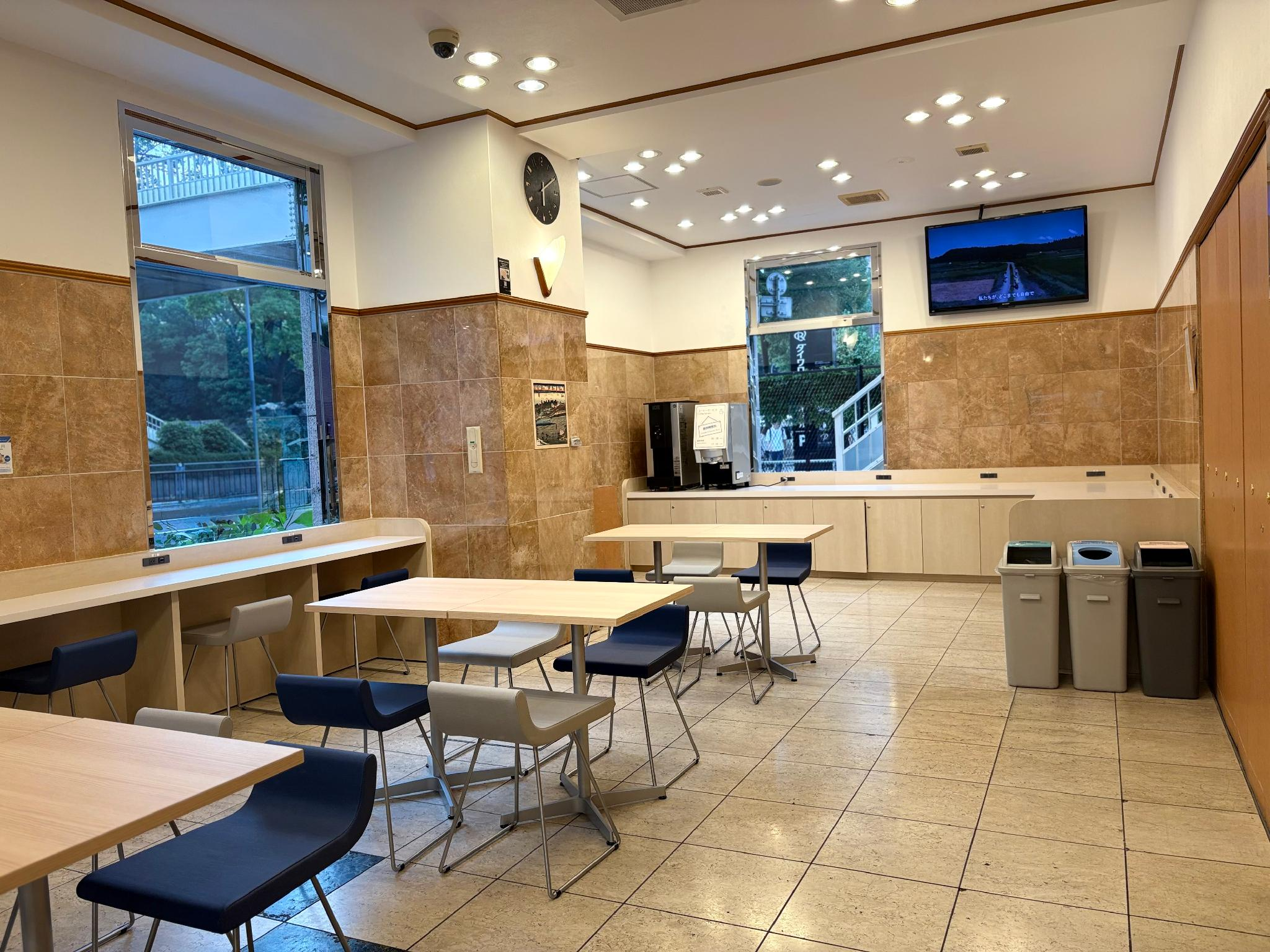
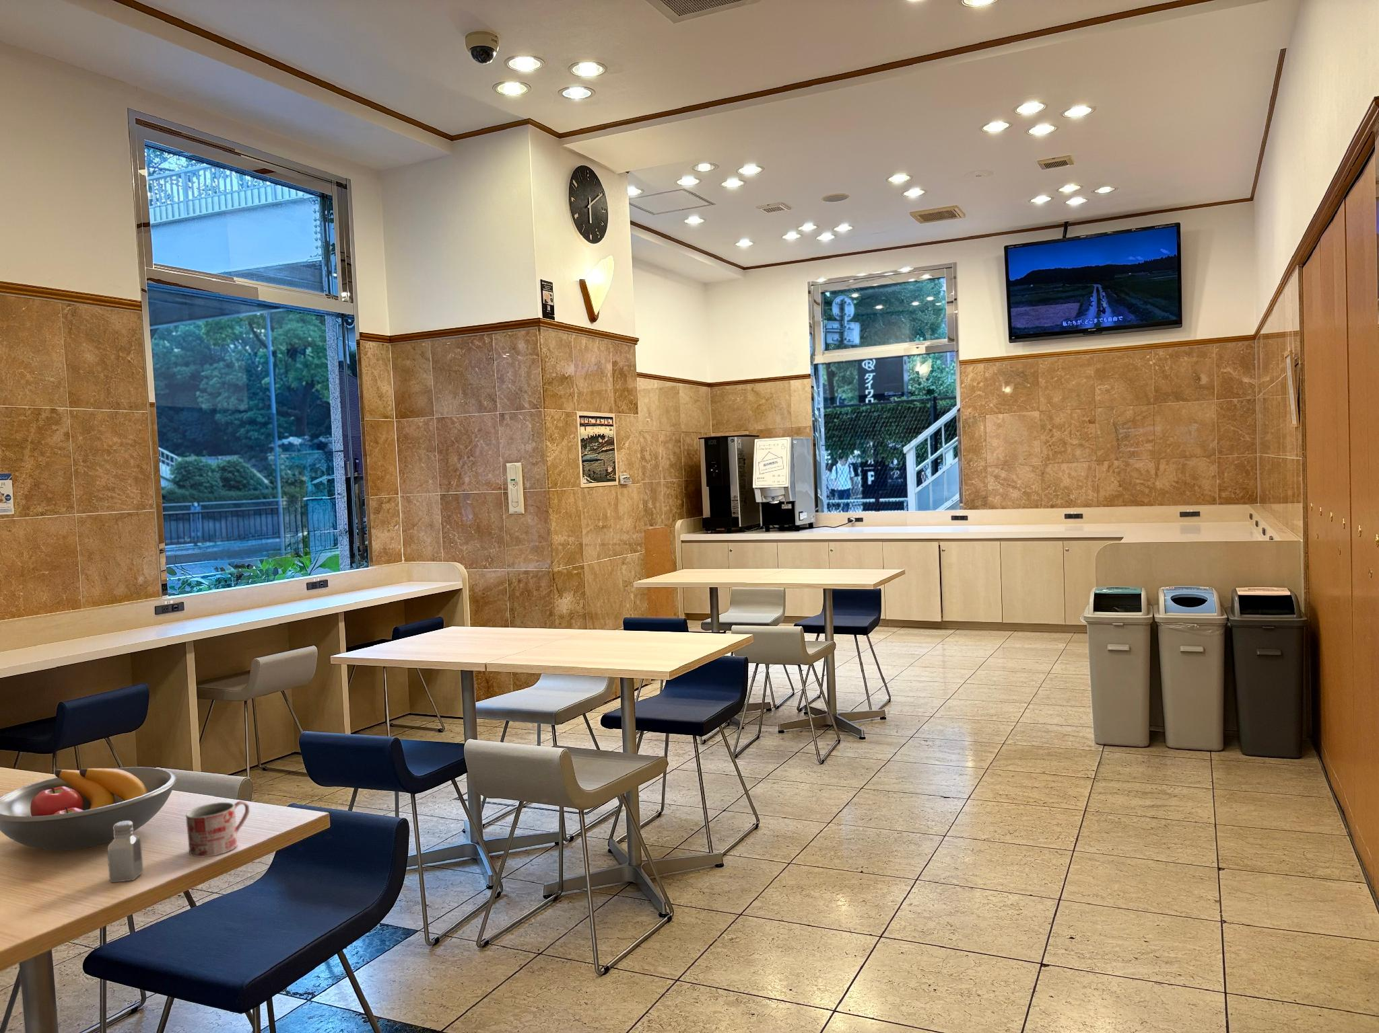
+ fruit bowl (86, 807)
+ mug (220, 827)
+ saltshaker (125, 850)
